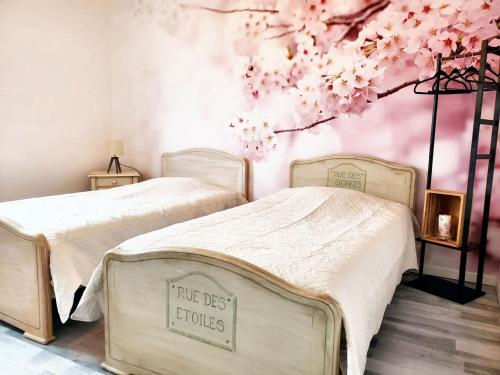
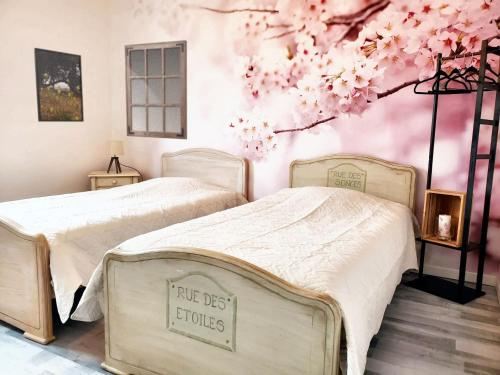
+ mirror (155, 91)
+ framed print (60, 87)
